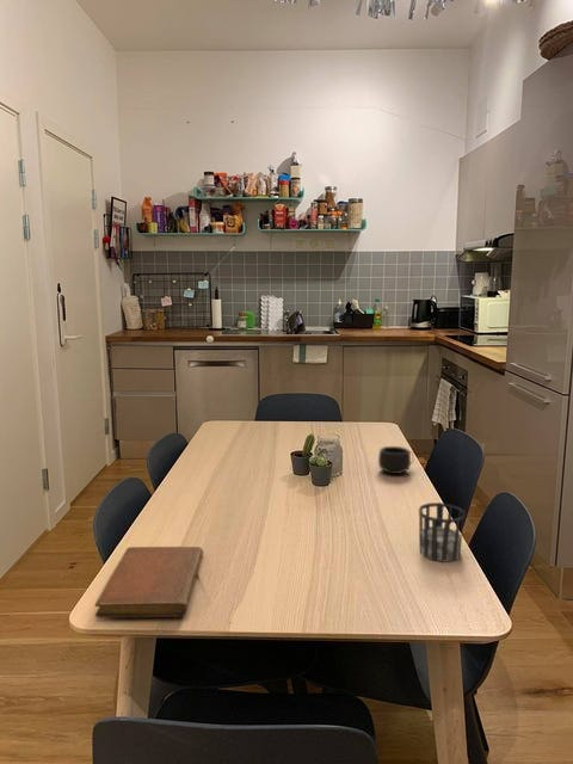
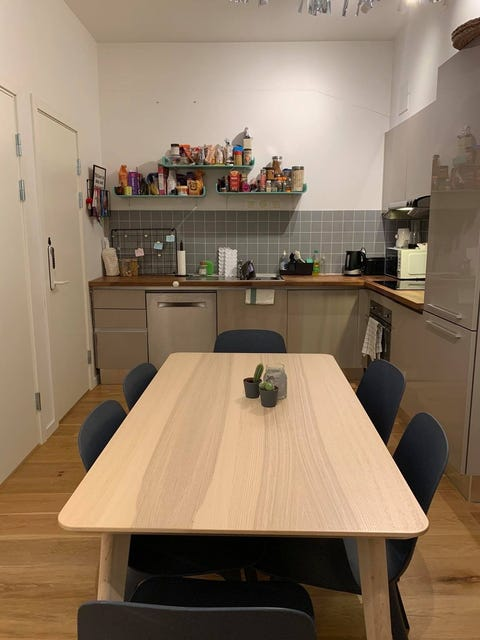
- cup (440, 531)
- notebook (154, 578)
- mug (396, 460)
